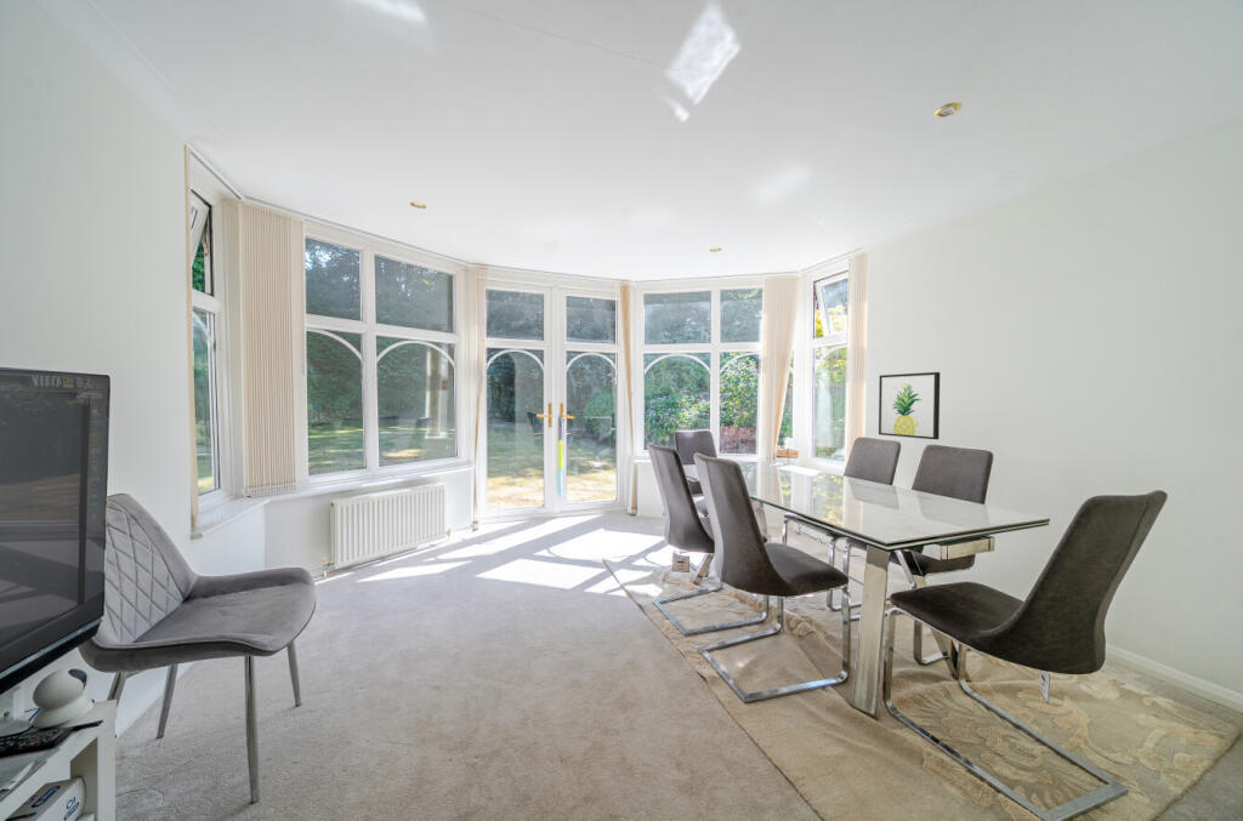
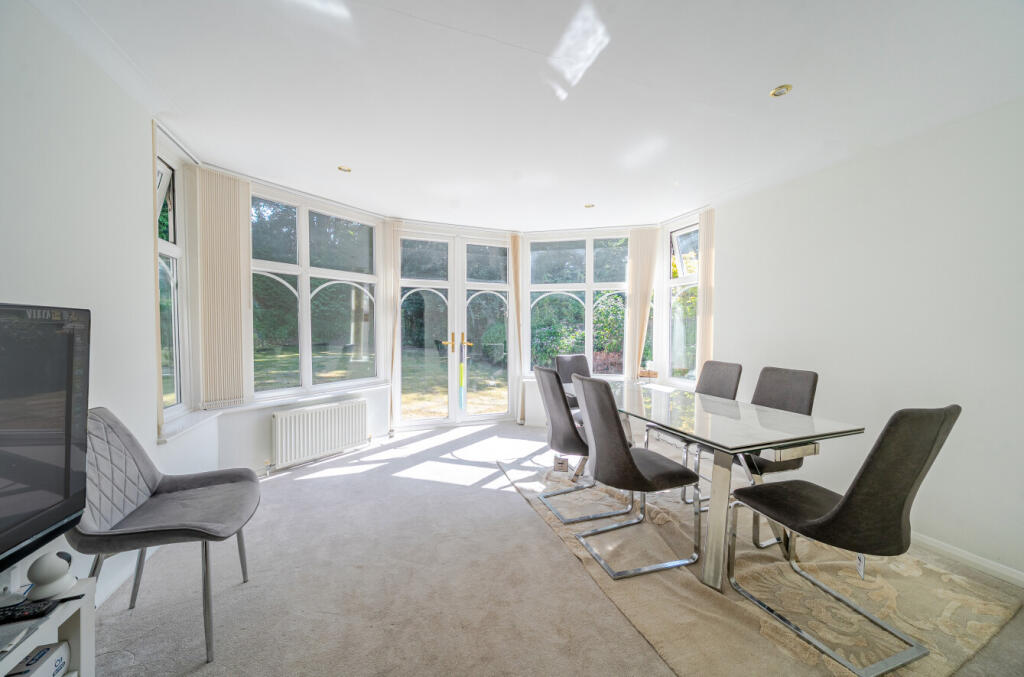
- wall art (907, 405)
